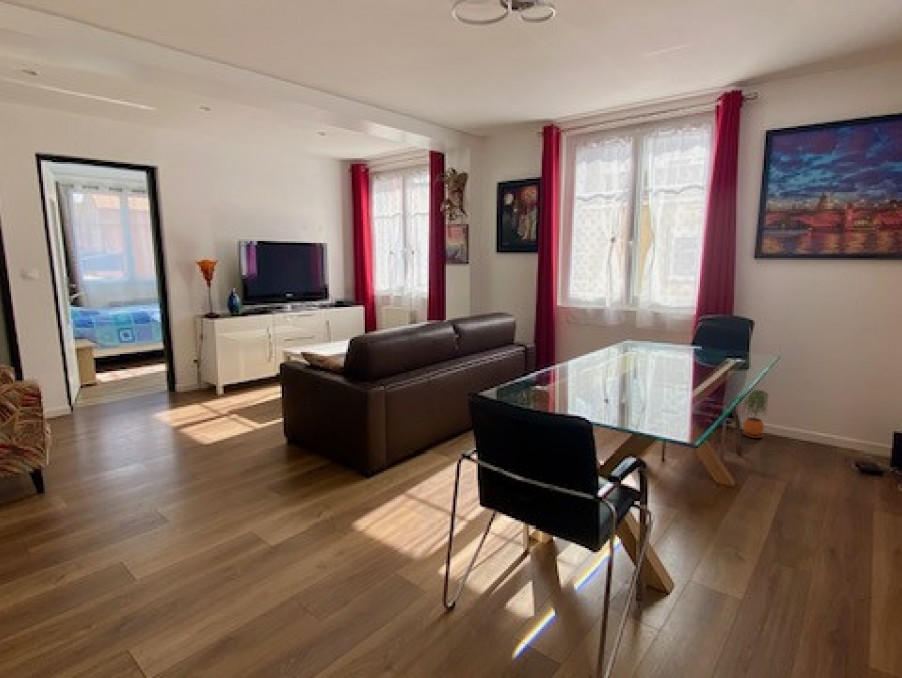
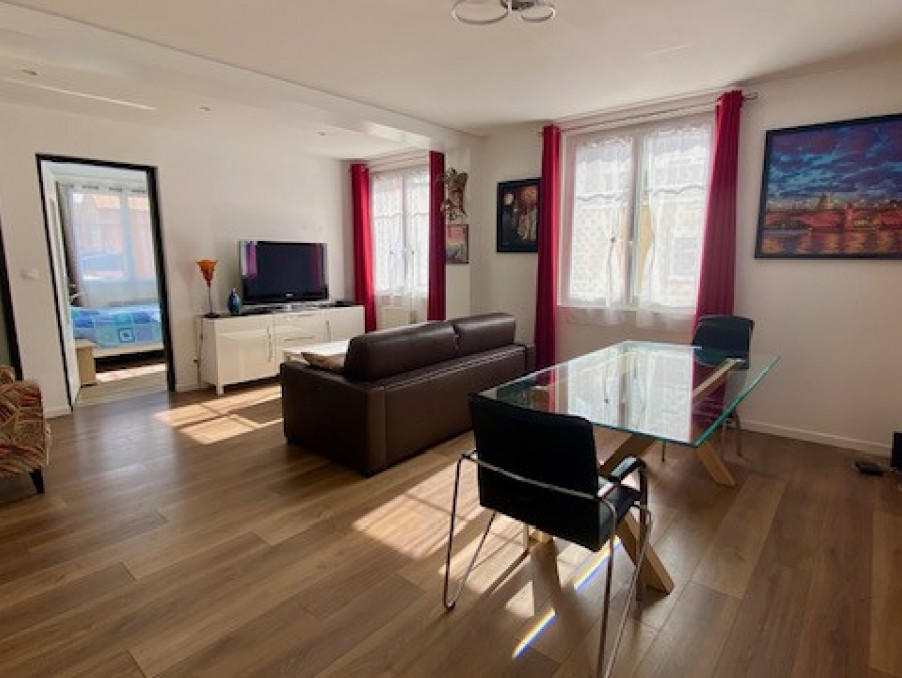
- potted plant (754, 412)
